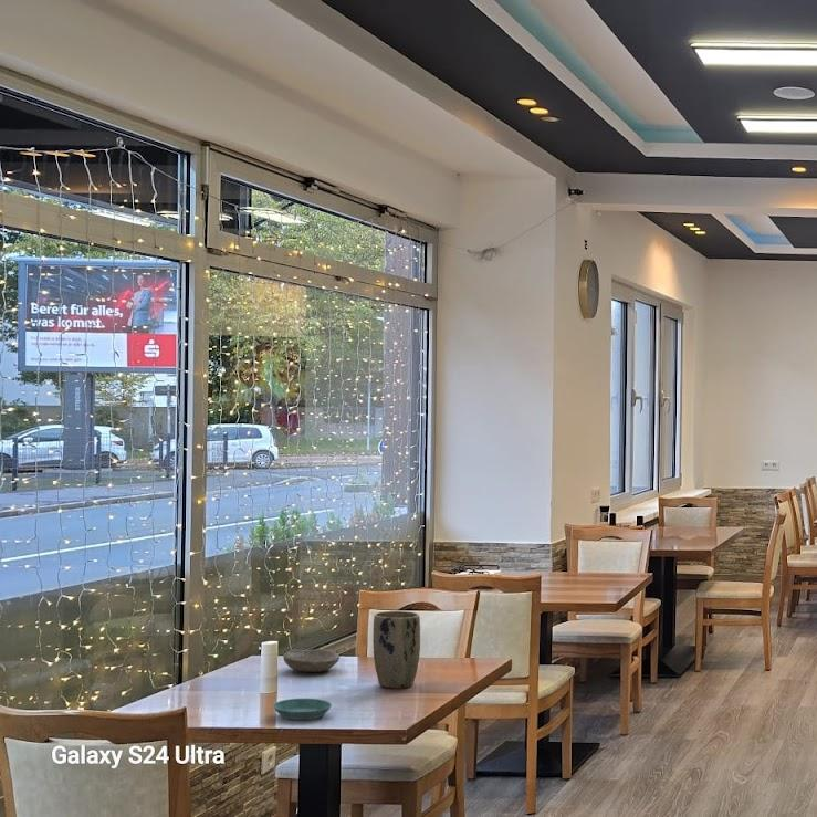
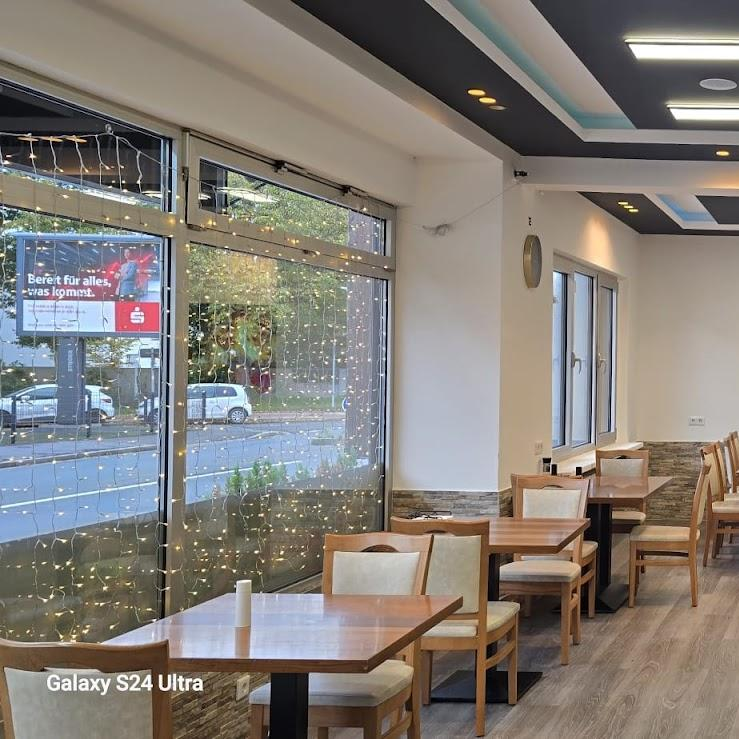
- saucer (302, 710)
- plant pot (396, 649)
- bowl (311, 661)
